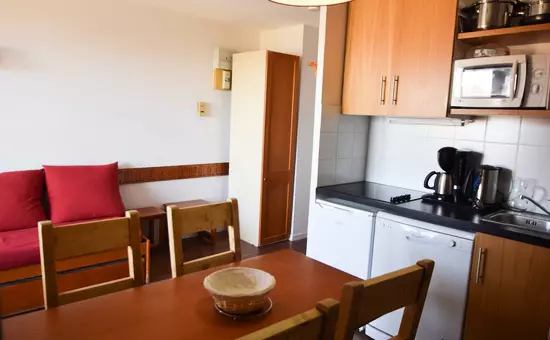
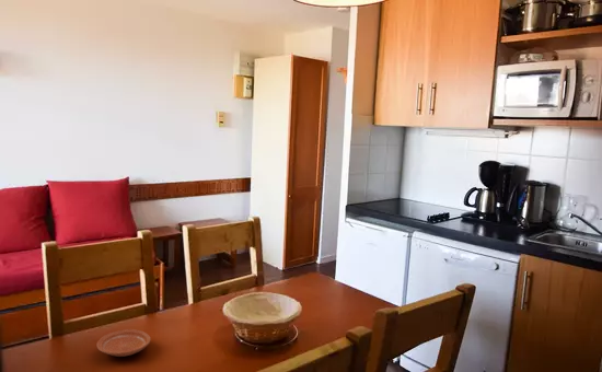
+ plate (124, 345)
